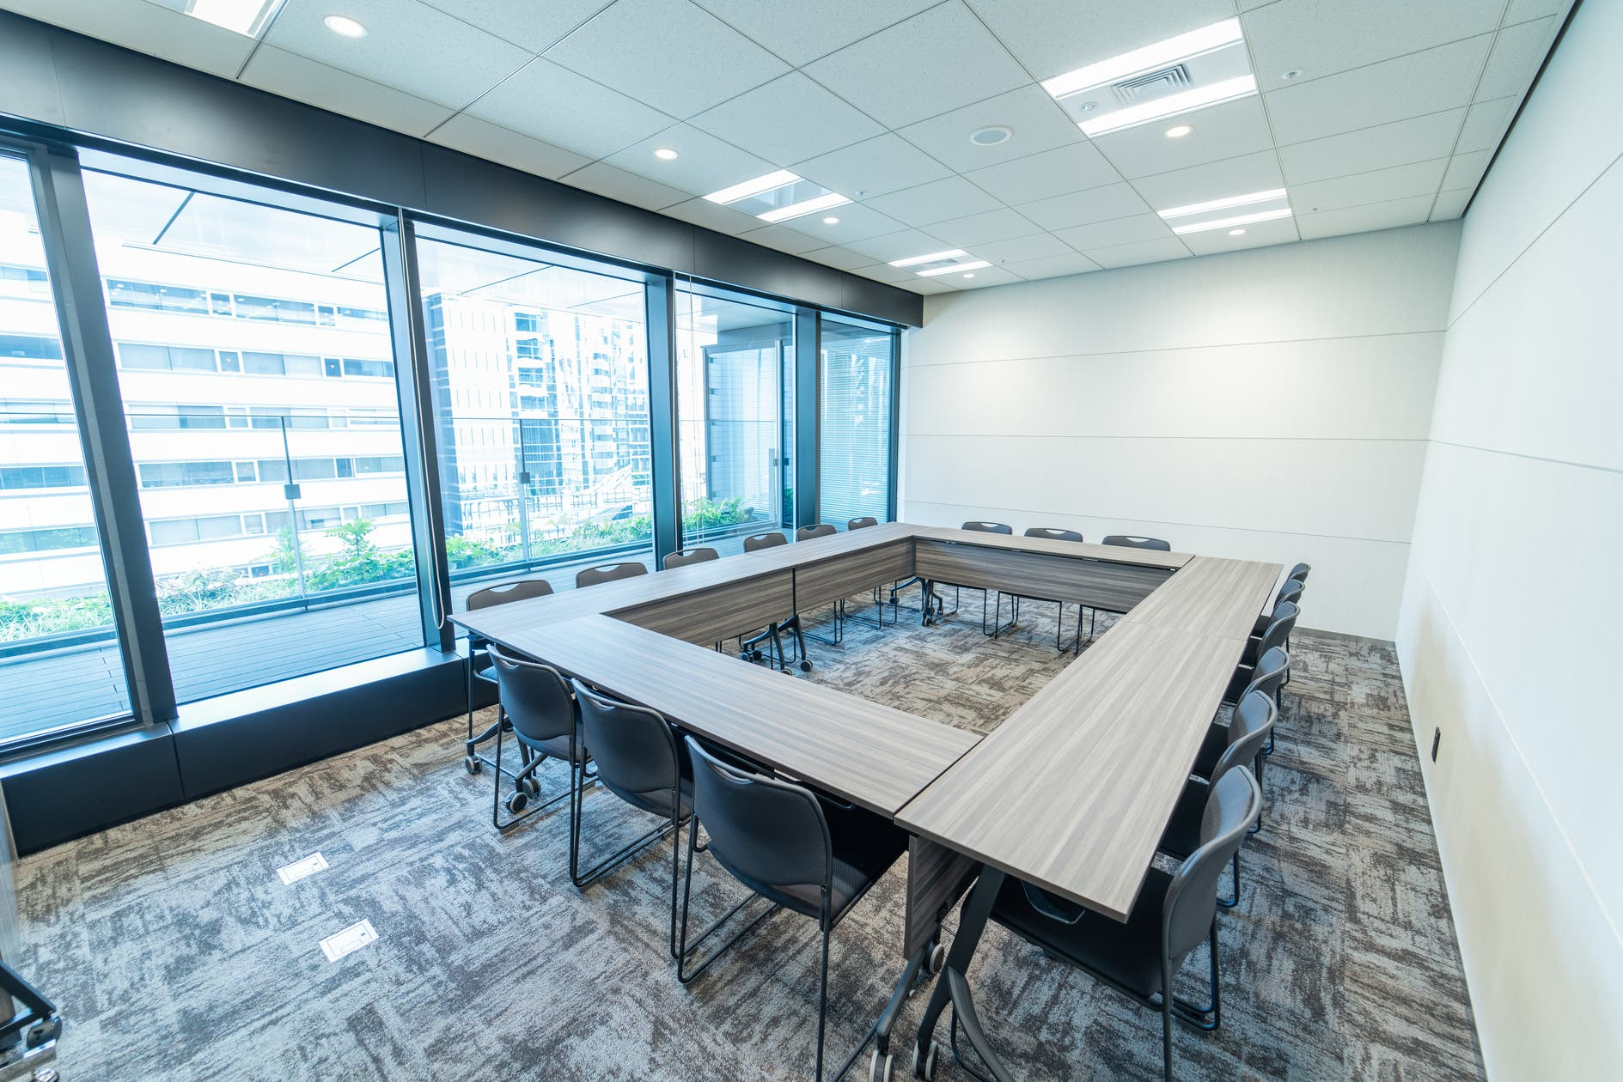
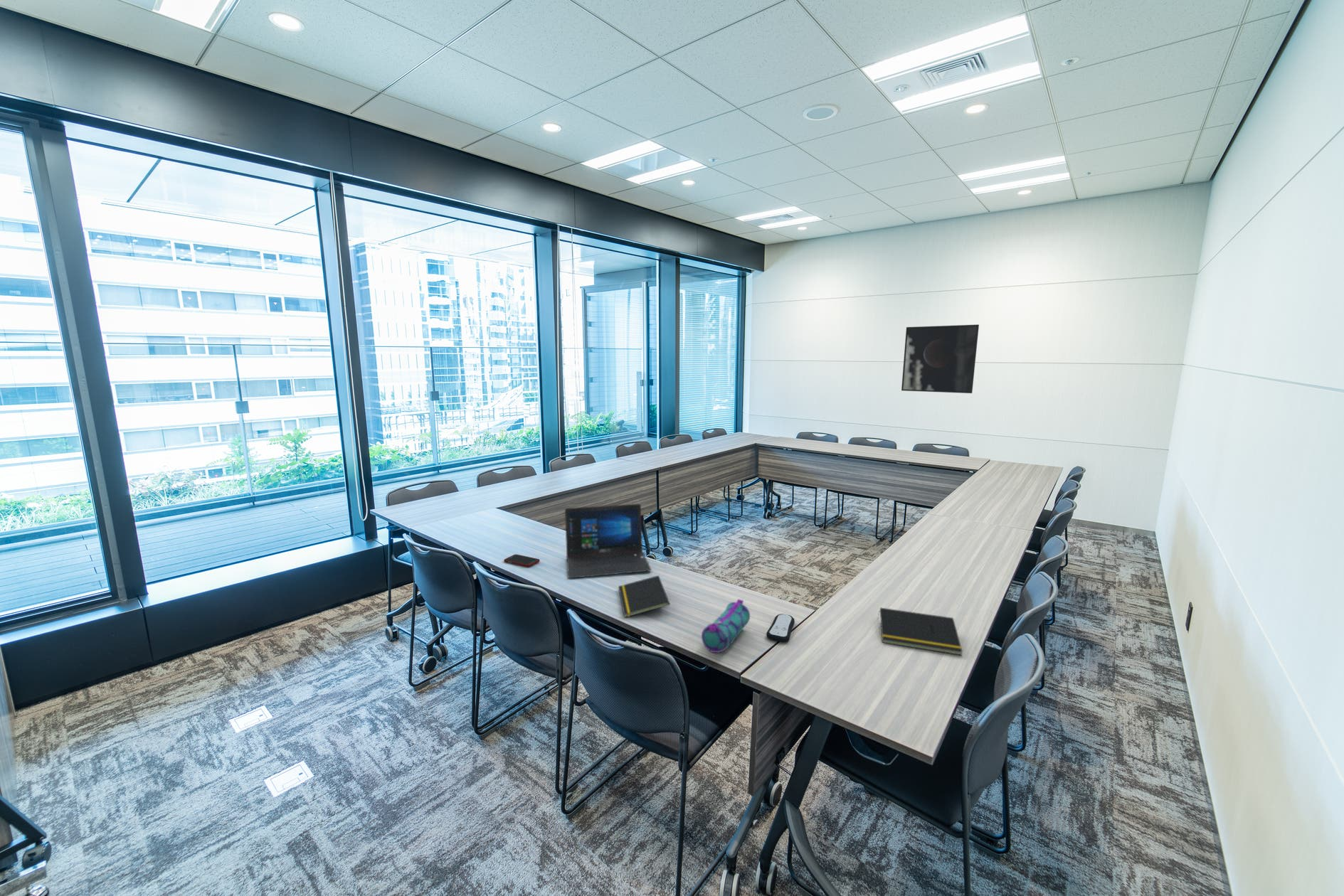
+ notepad (919, 629)
+ remote control (781, 626)
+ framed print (938, 359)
+ laptop (606, 539)
+ notepad (642, 594)
+ cell phone (522, 560)
+ pencil case (726, 625)
